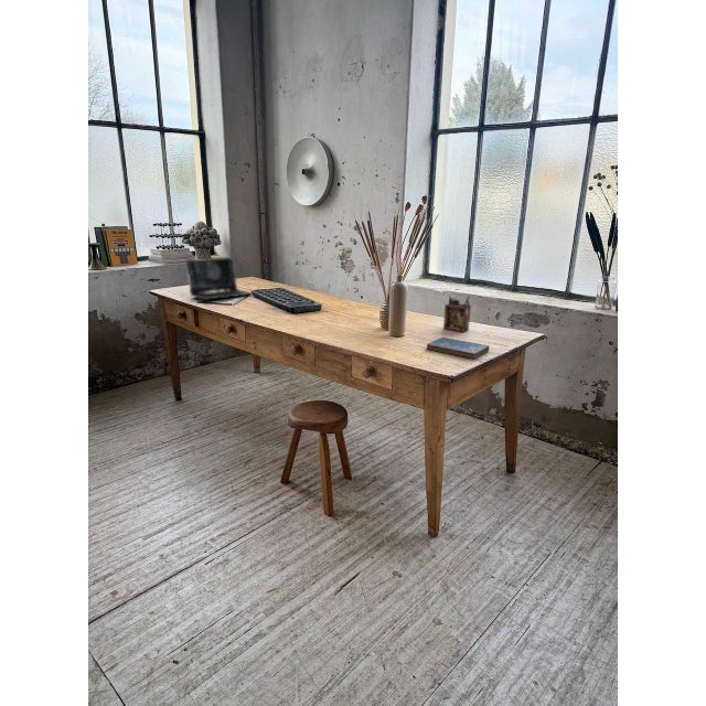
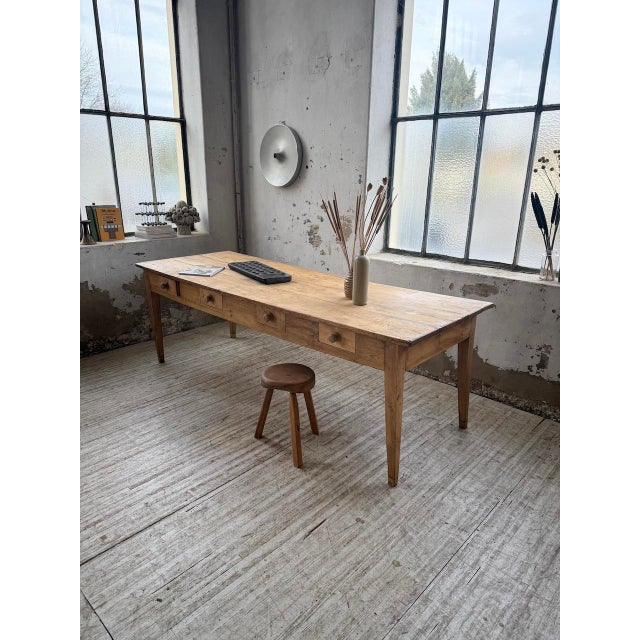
- laptop (218, 278)
- hardcover book (457, 346)
- desk organizer (457, 312)
